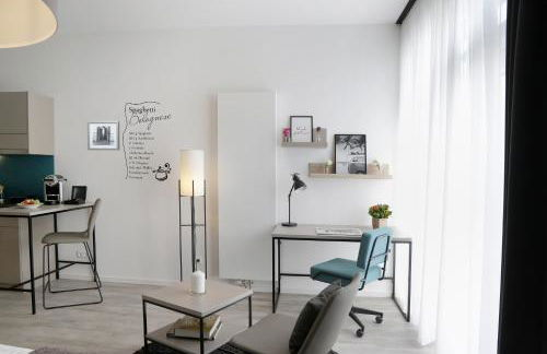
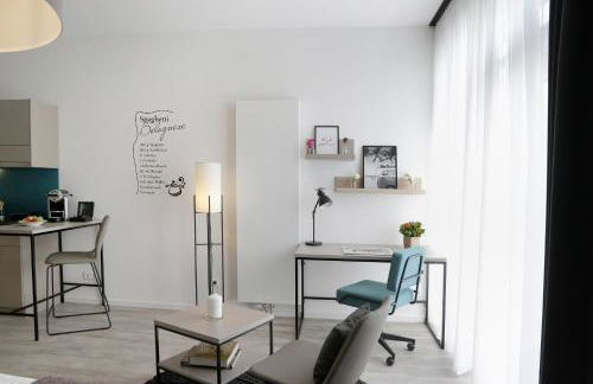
- wall art (103, 135)
